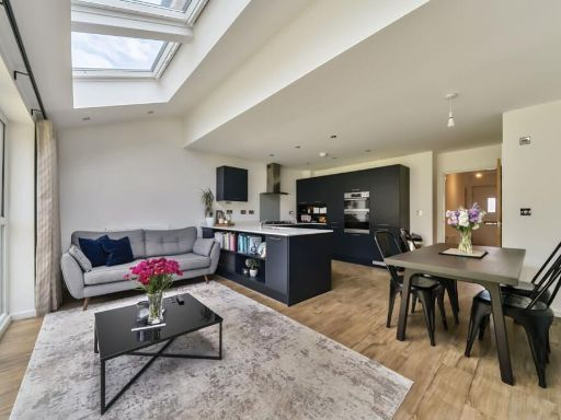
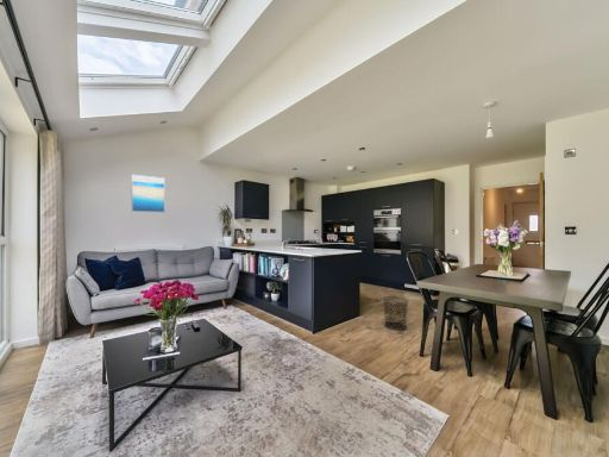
+ waste bin (395, 313)
+ wall art (147, 194)
